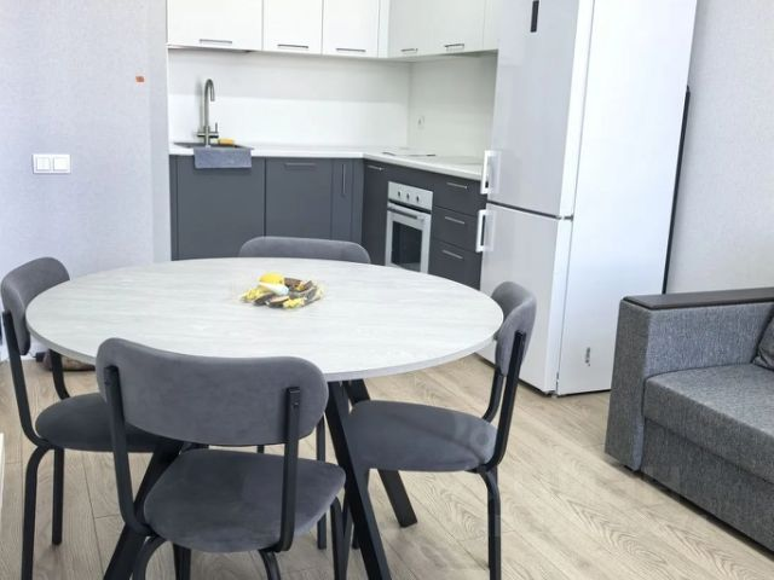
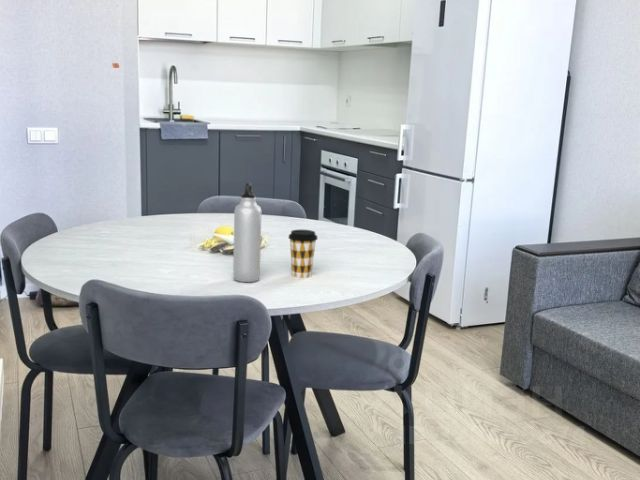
+ water bottle (247, 231)
+ coffee cup (302, 254)
